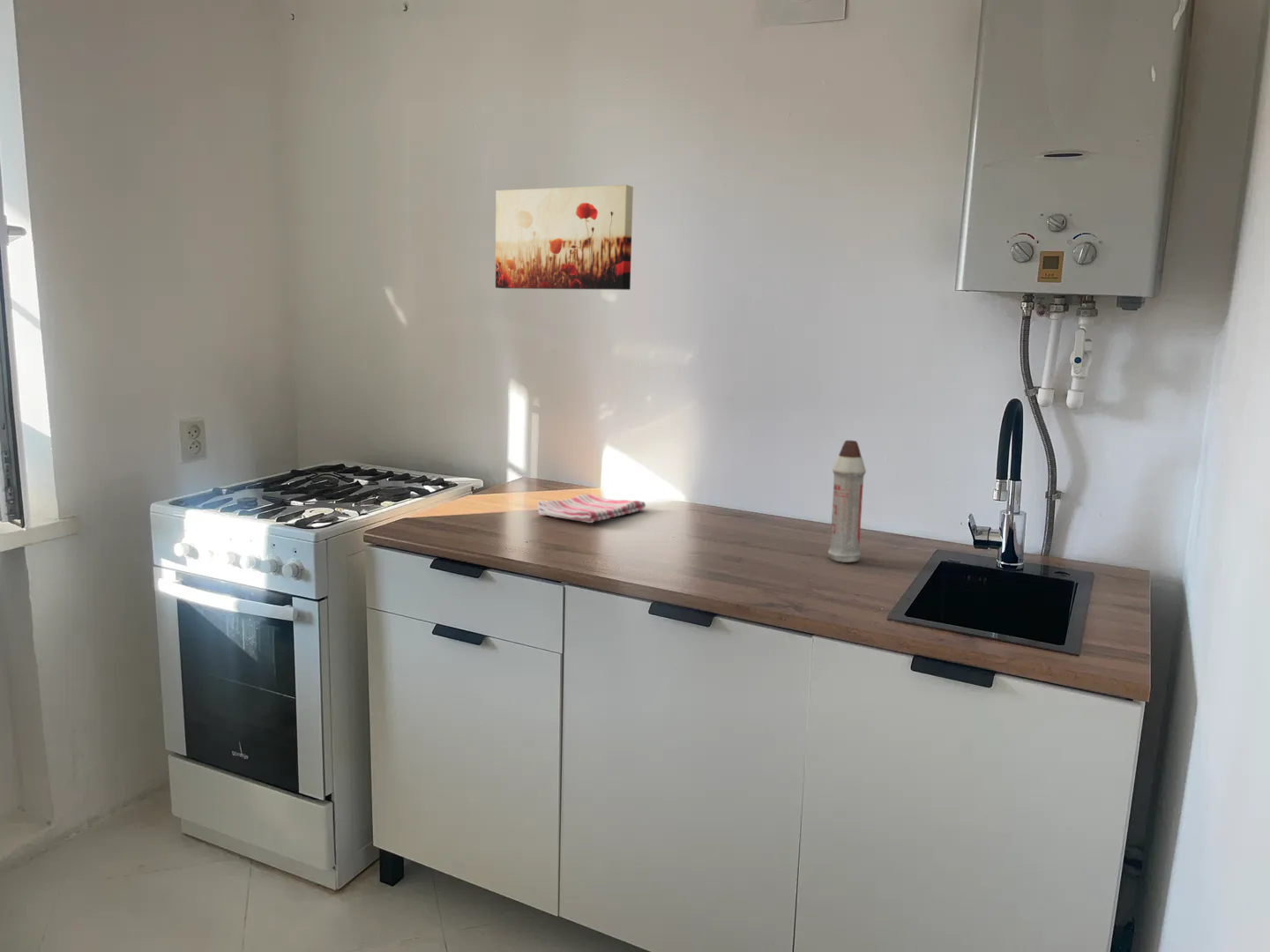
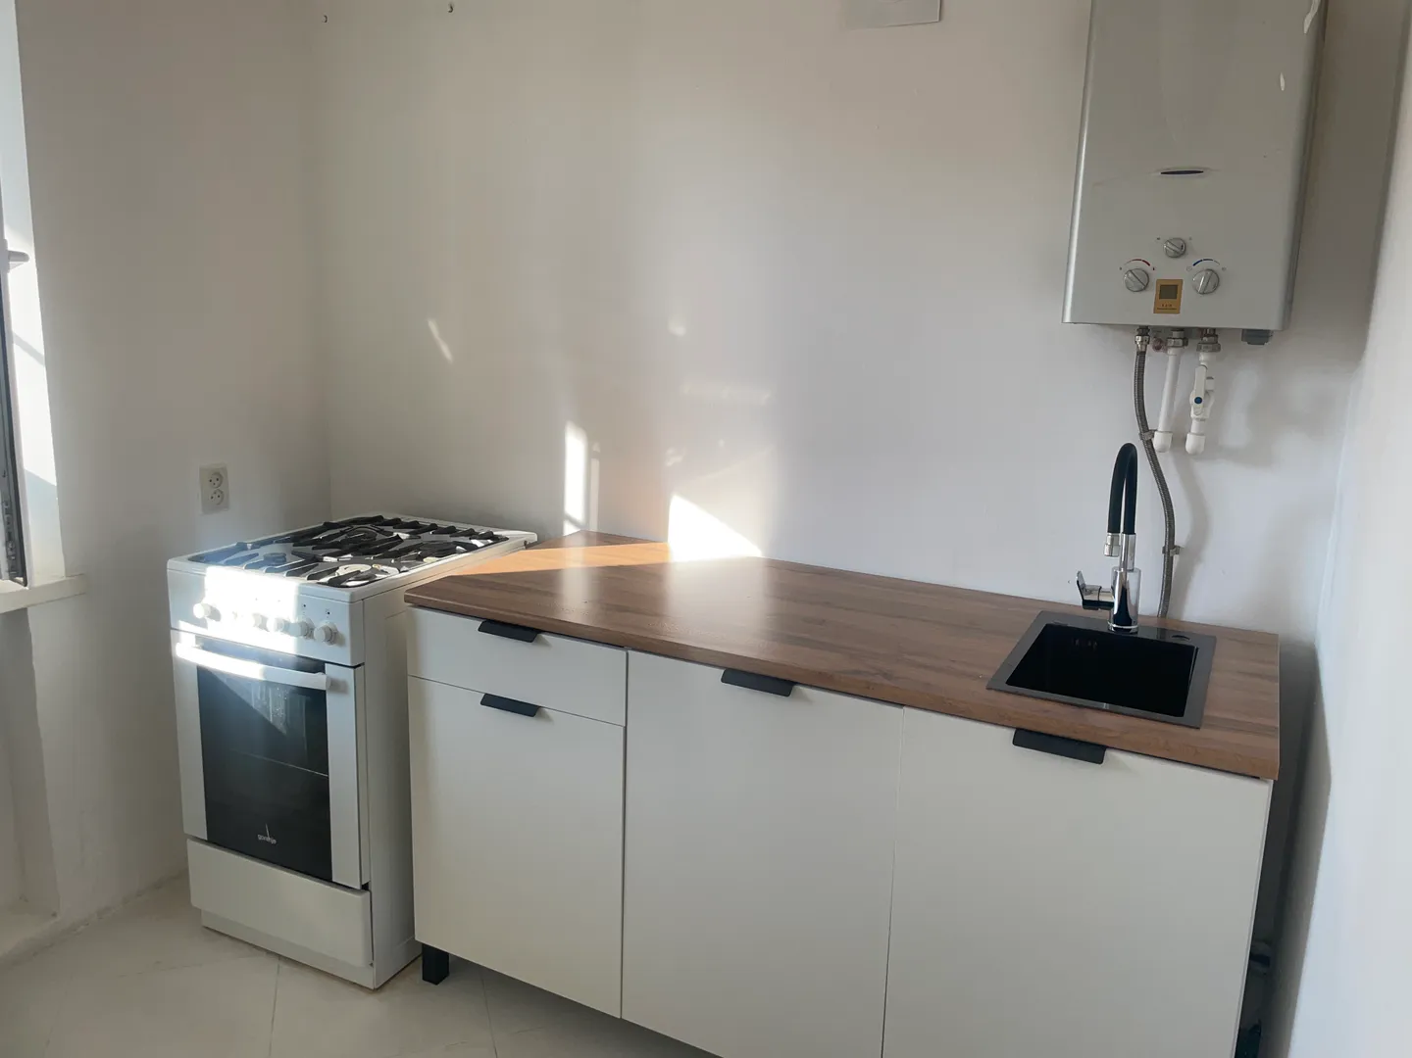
- dish towel (592, 505)
- wall art (561, 239)
- spray bottle (848, 500)
